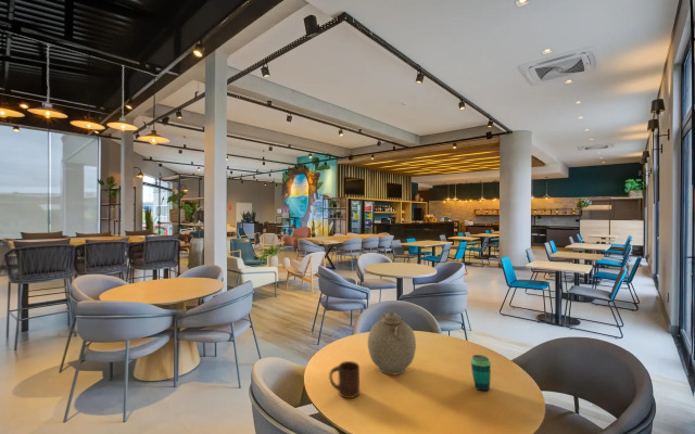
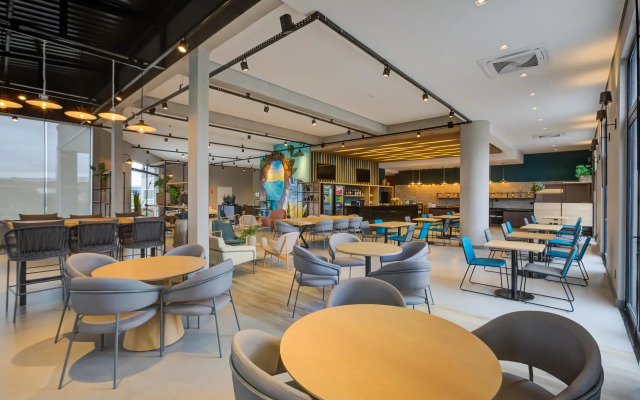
- teapot (391, 339)
- cup (480, 372)
- cup (345, 380)
